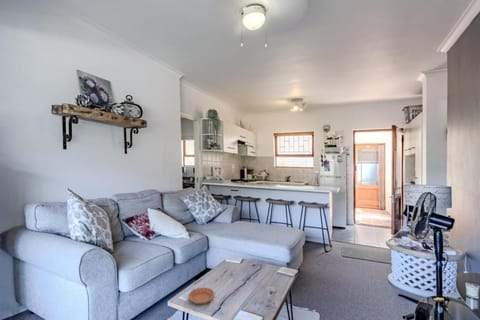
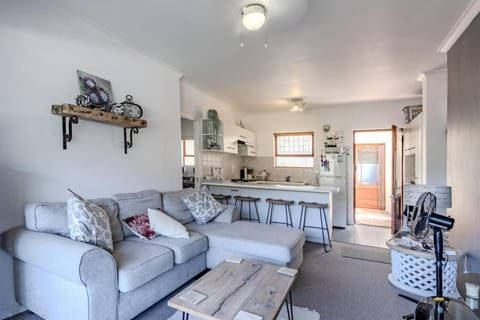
- saucer (201, 296)
